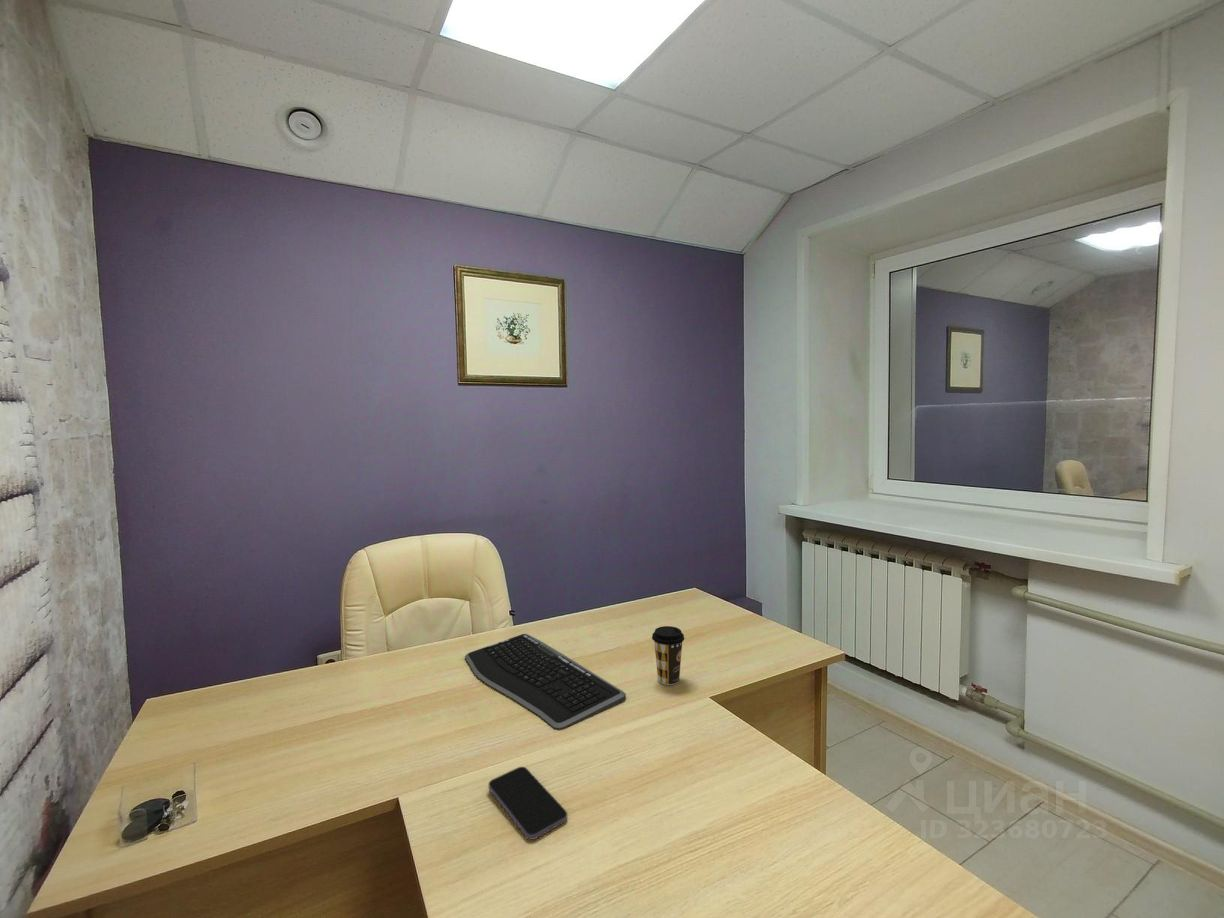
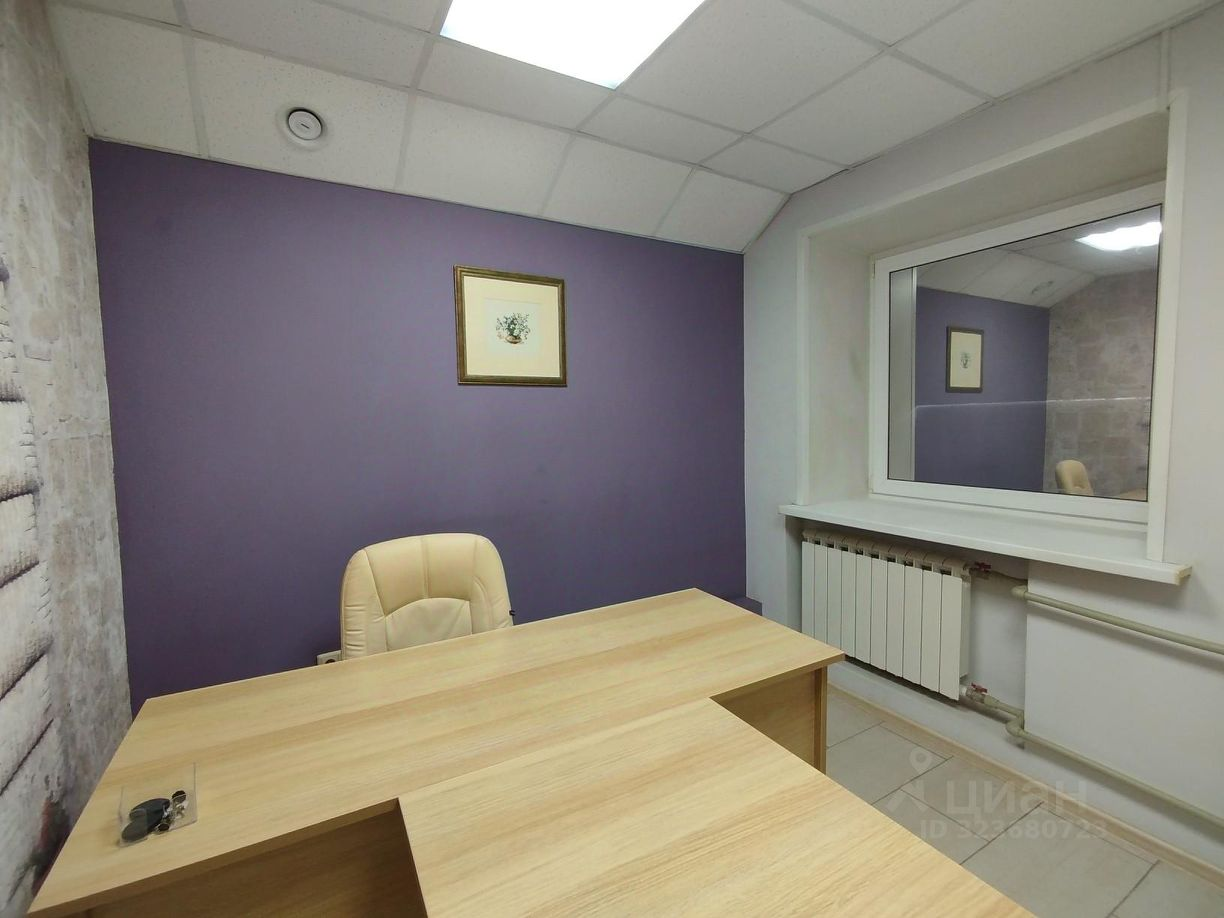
- smartphone (526, 799)
- keyboard (538, 671)
- coffee cup (668, 655)
